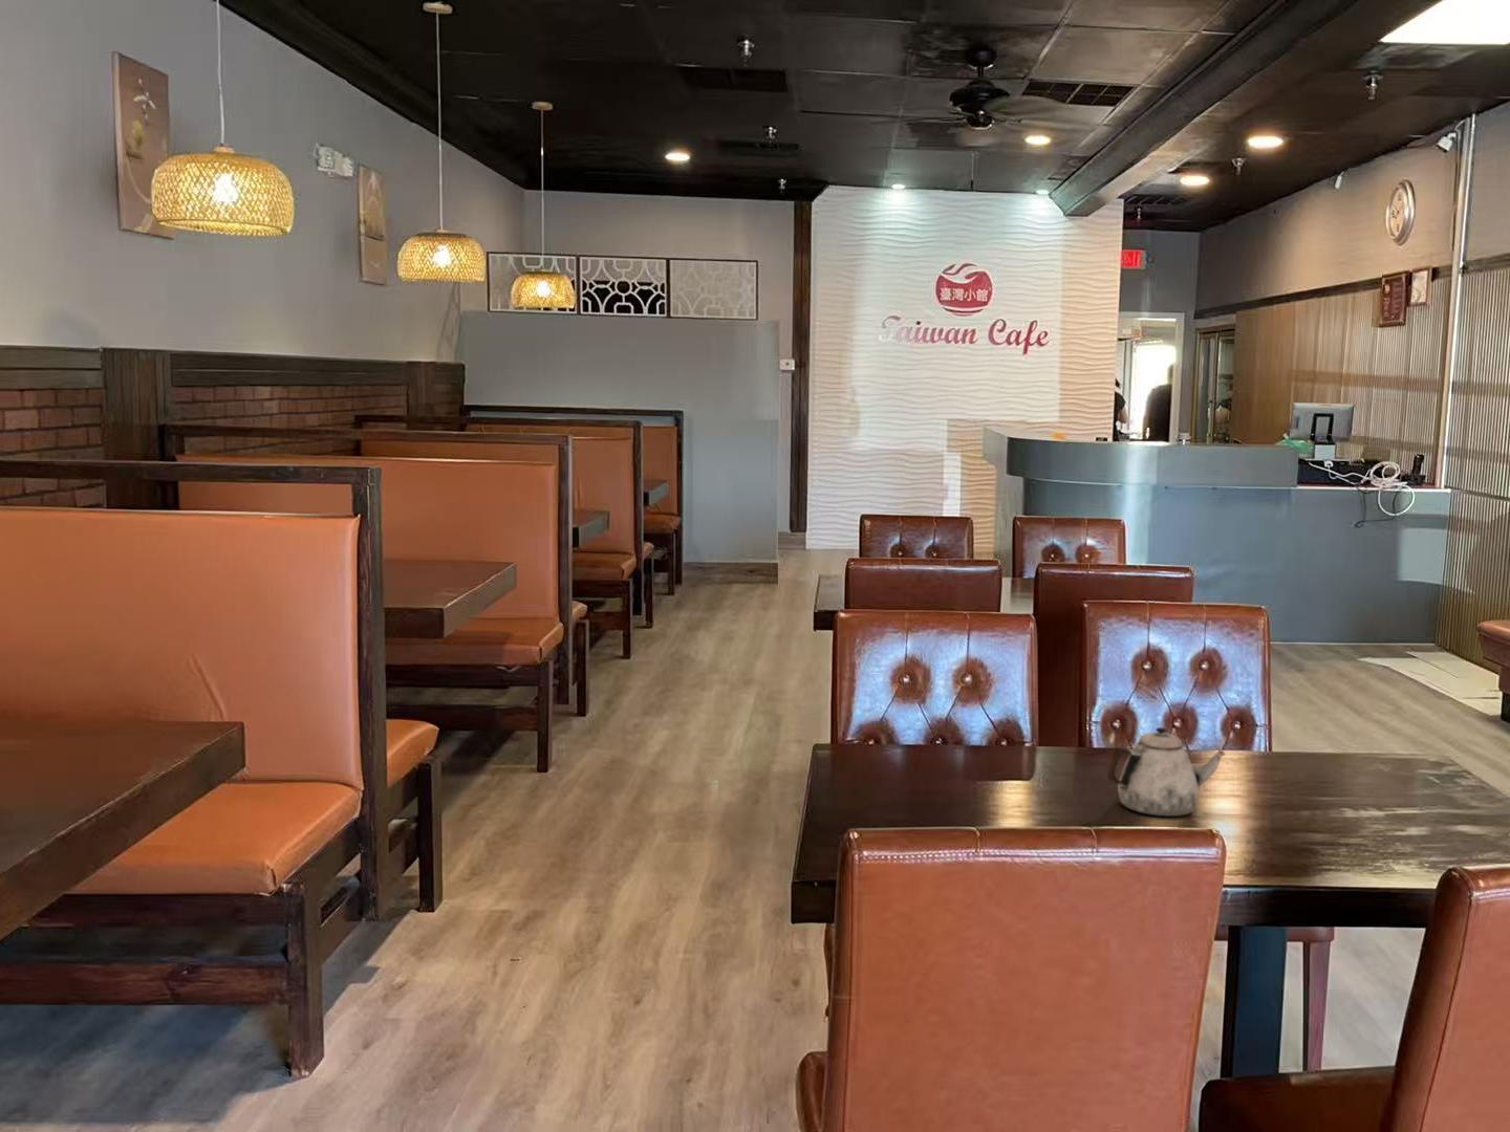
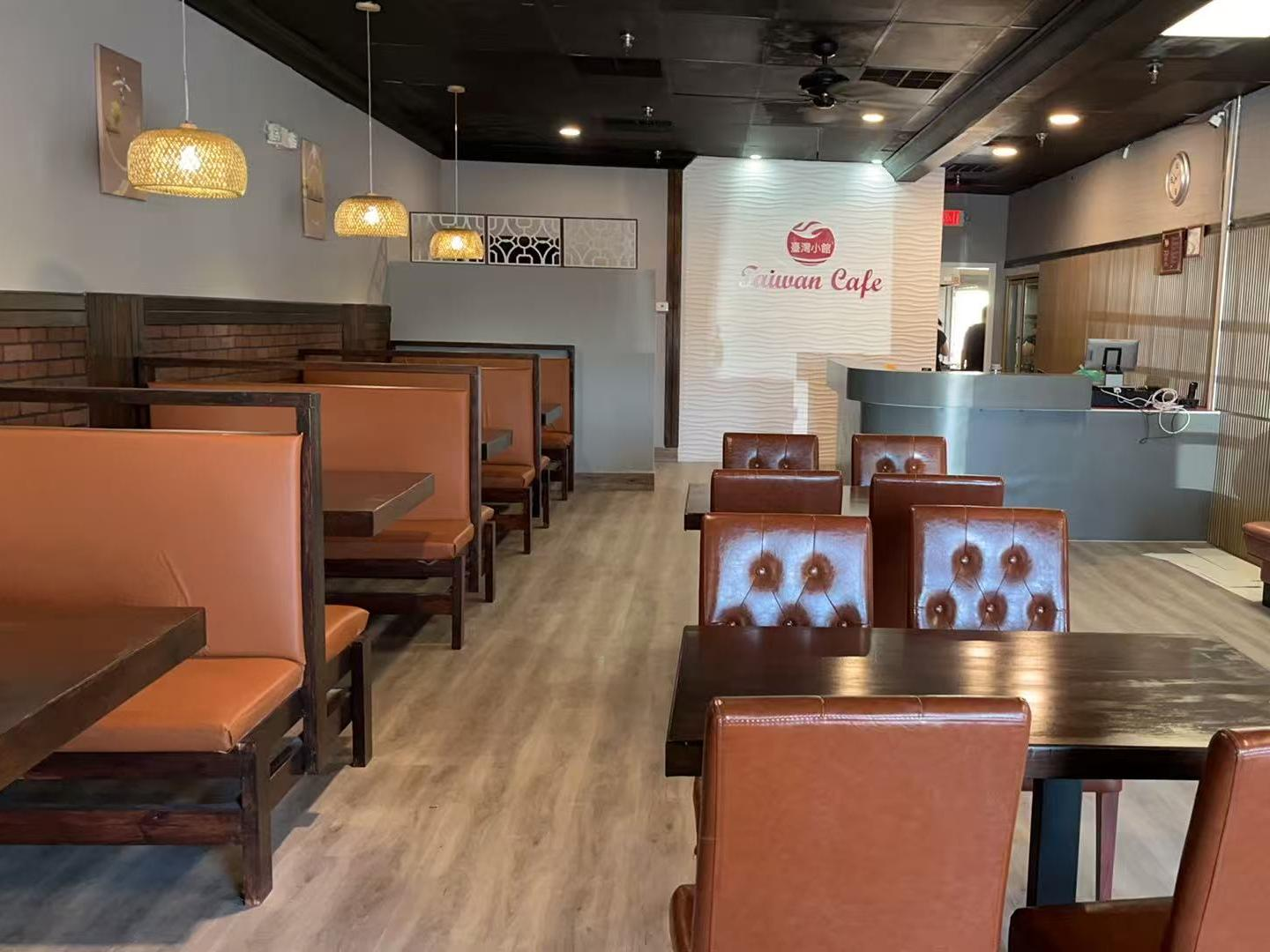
- teapot (1166, 767)
